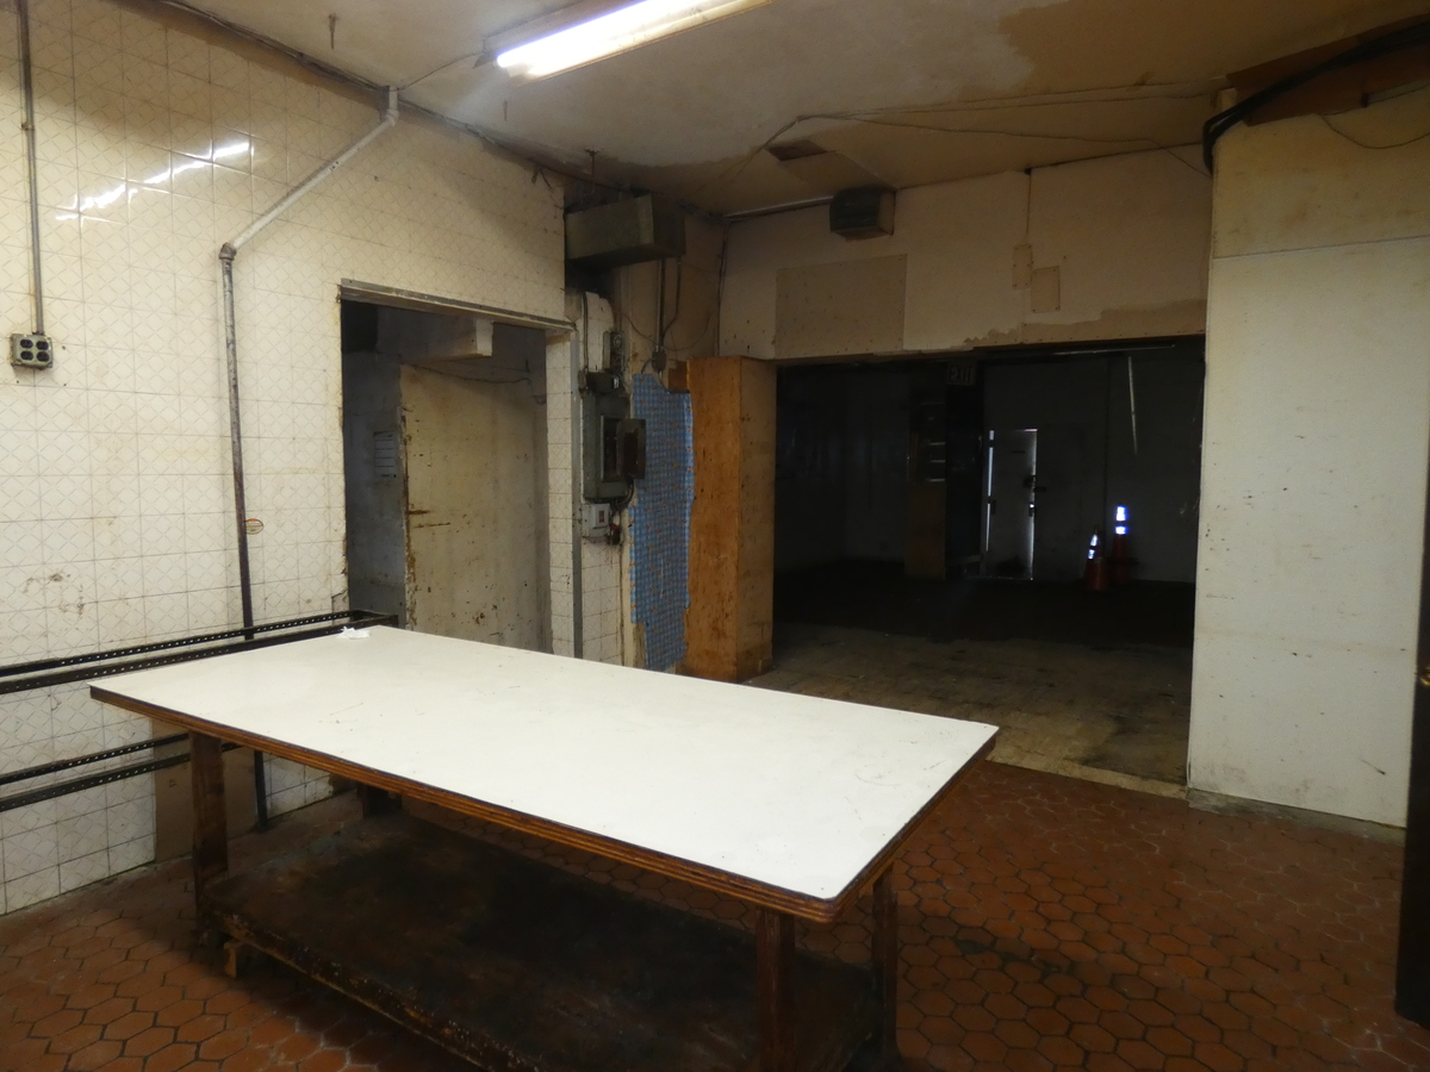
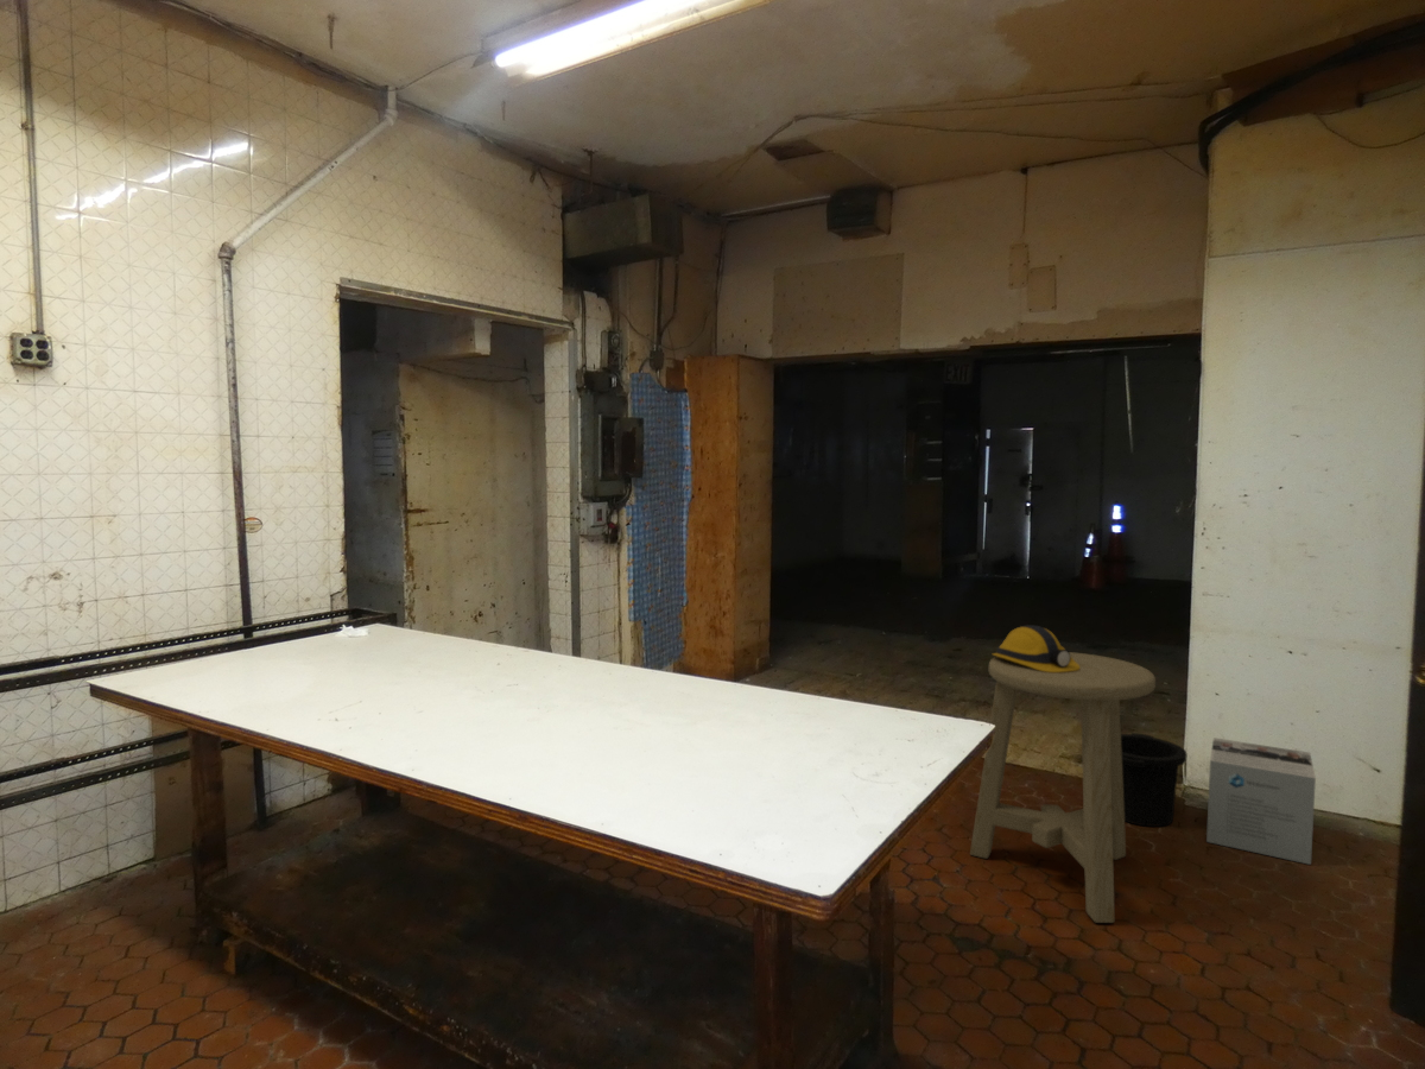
+ hard hat (1037, 644)
+ trash can (1140, 779)
+ cardboard box (1259, 796)
+ stool (1083, 773)
